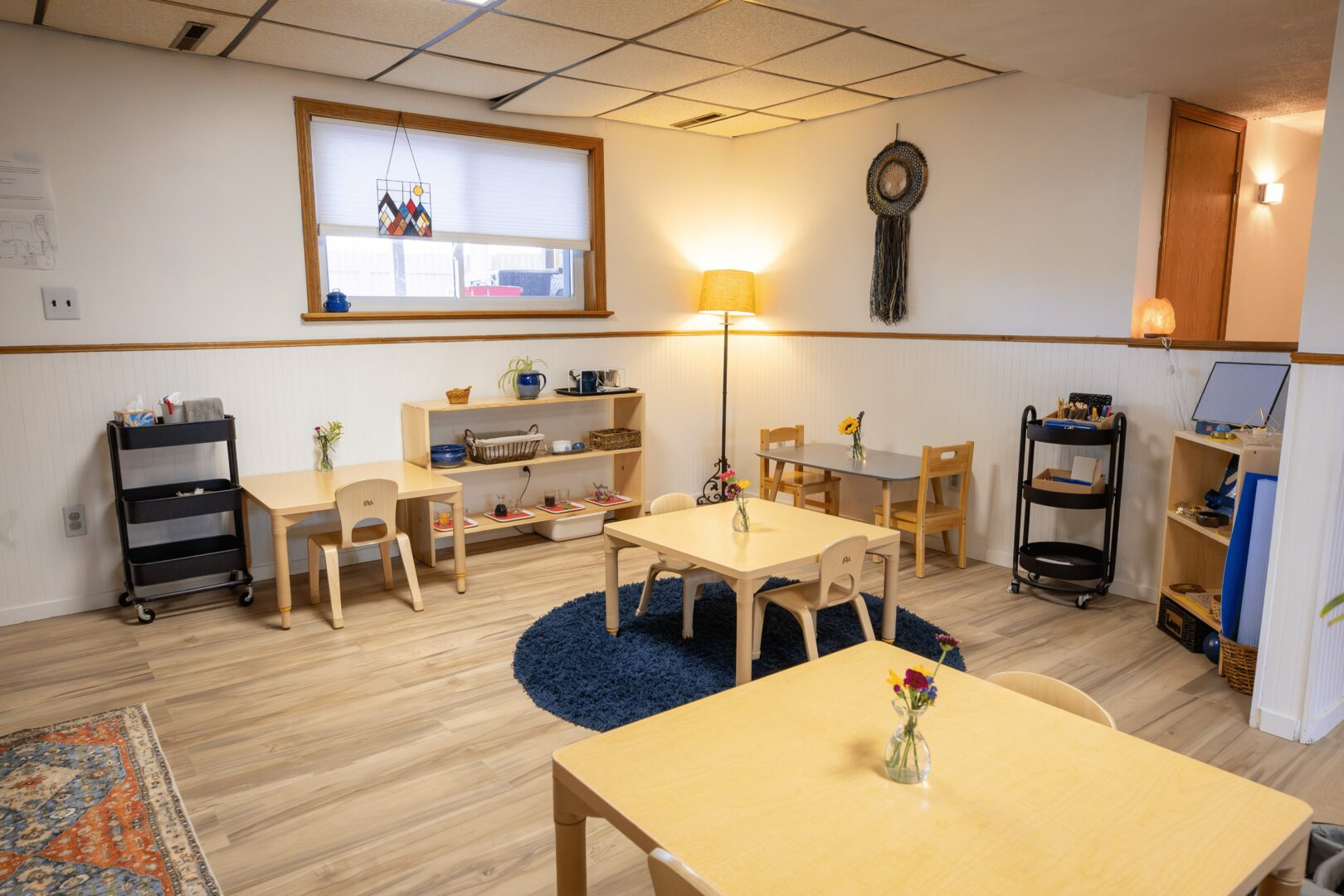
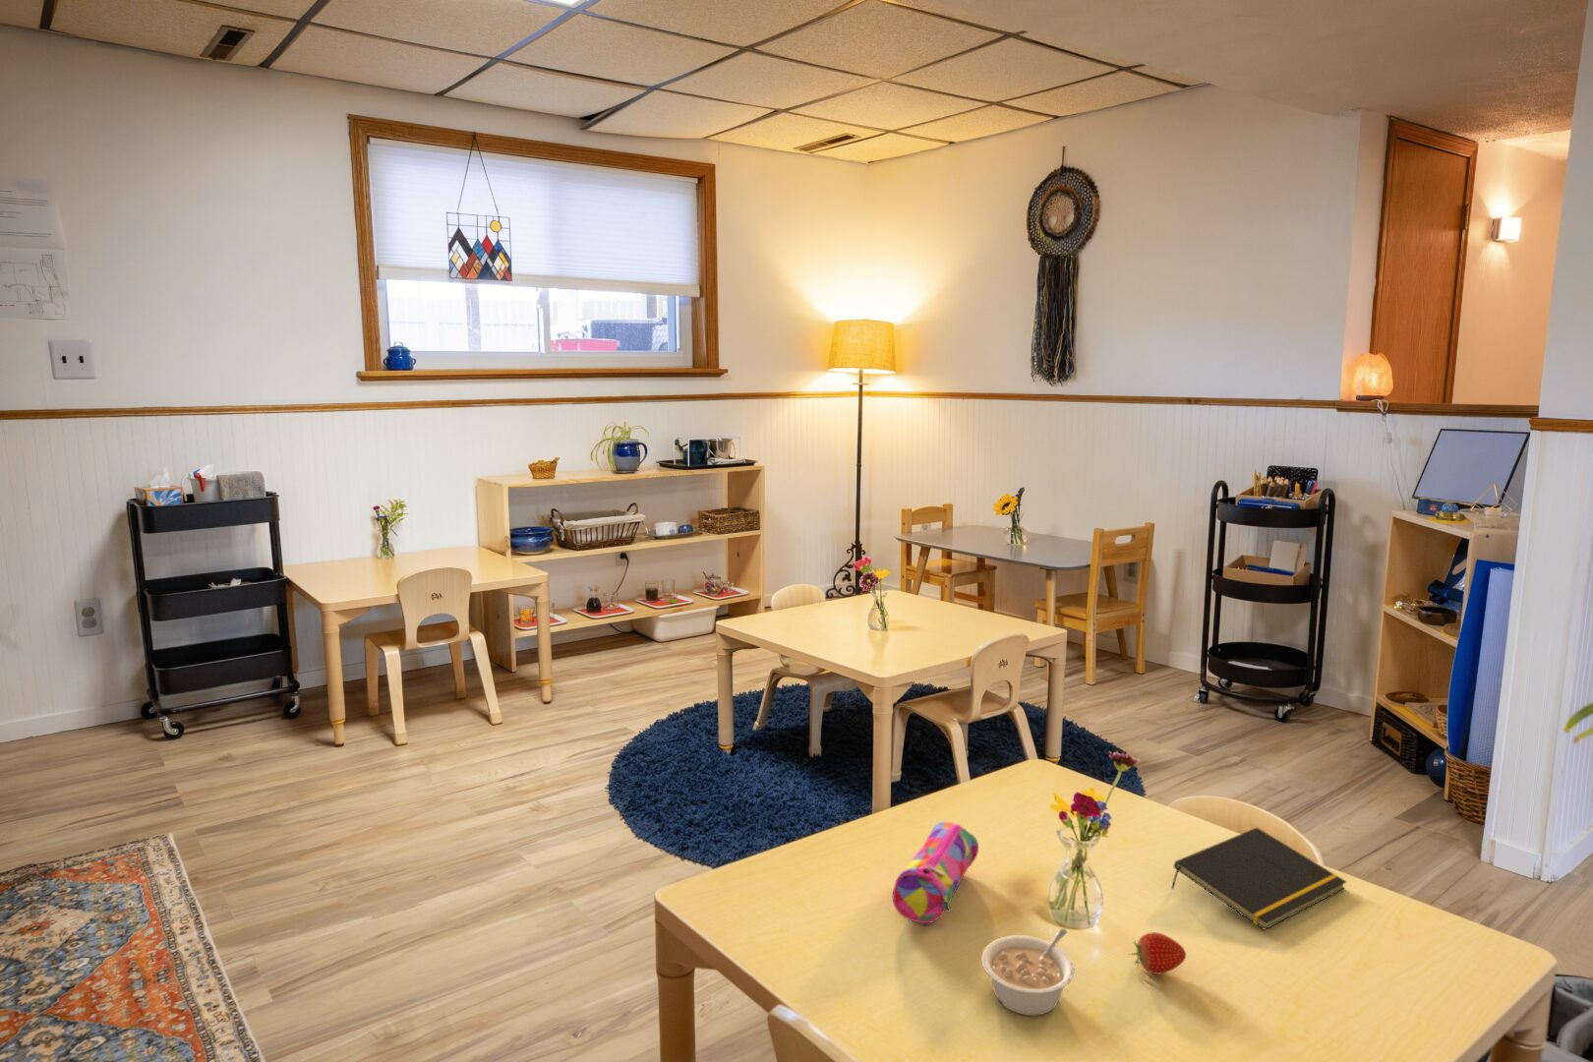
+ fruit (1157, 953)
+ pencil case (938, 869)
+ notepad (1260, 875)
+ legume (1026, 973)
